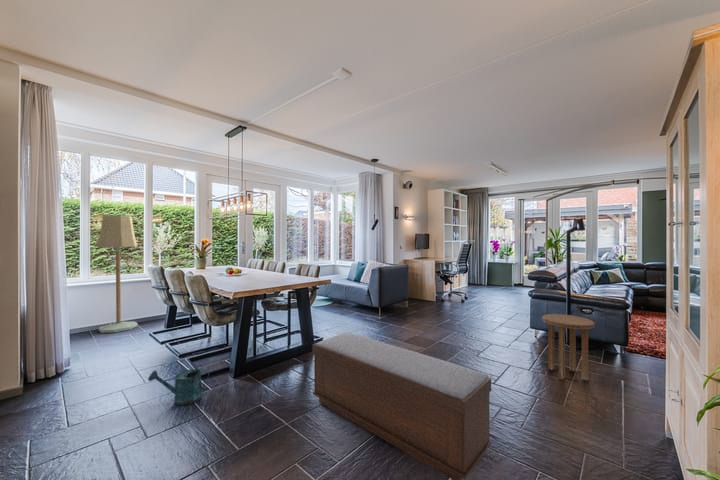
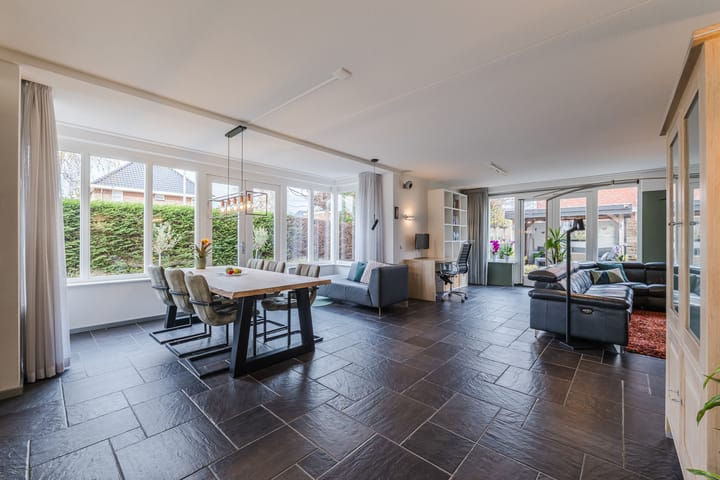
- bench (390, 388)
- watering can (179, 384)
- side table (564, 346)
- floor lamp (118, 272)
